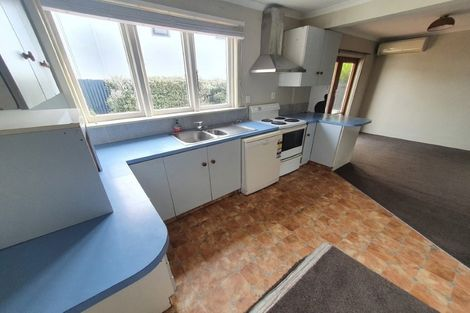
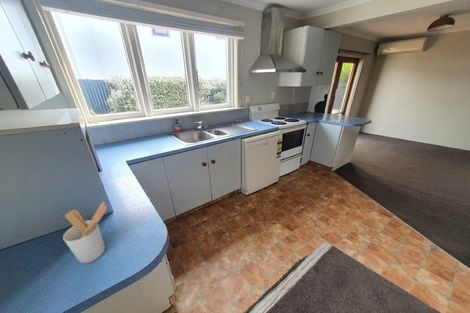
+ utensil holder (92, 231)
